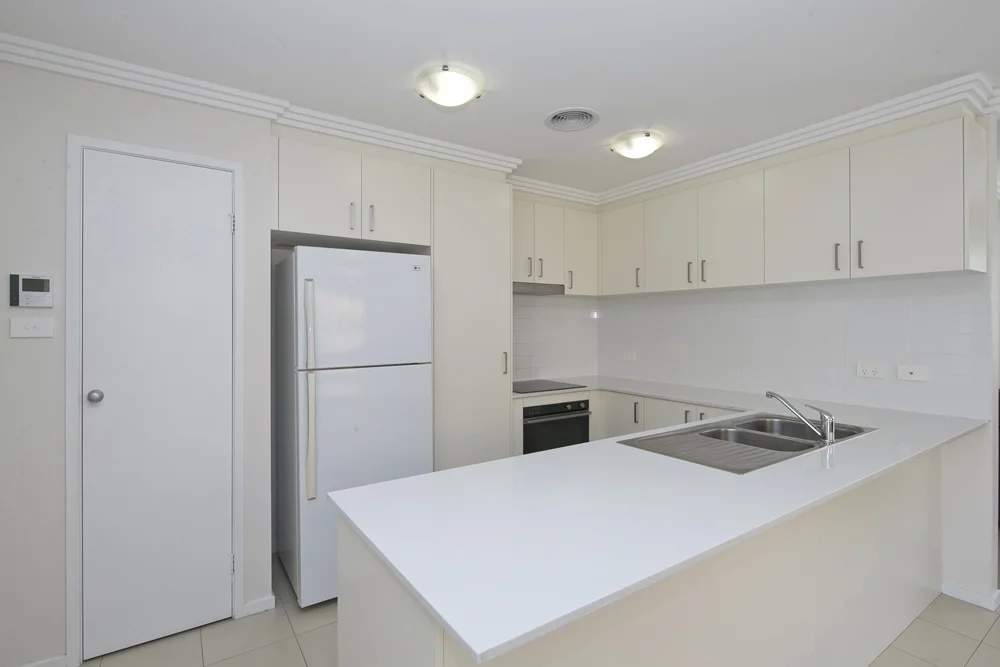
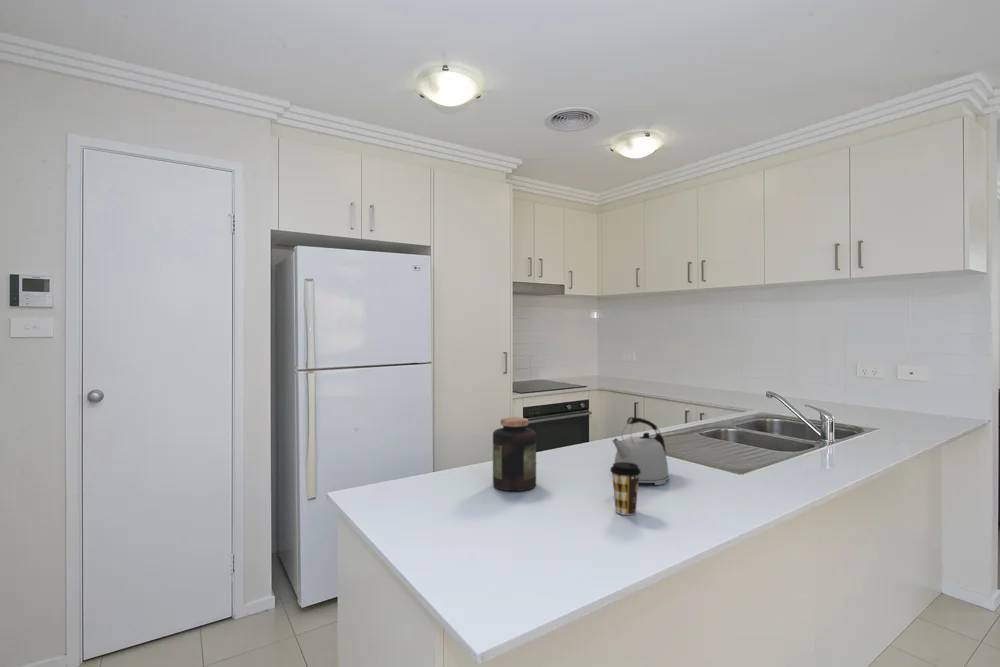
+ jar (514, 452)
+ kettle (639, 447)
+ coffee cup (625, 488)
